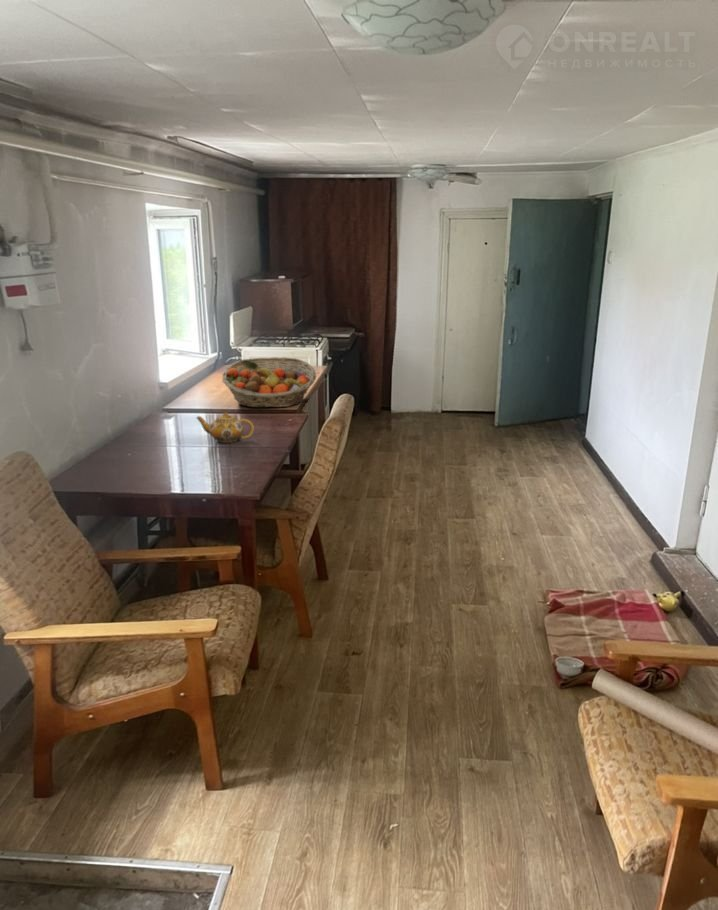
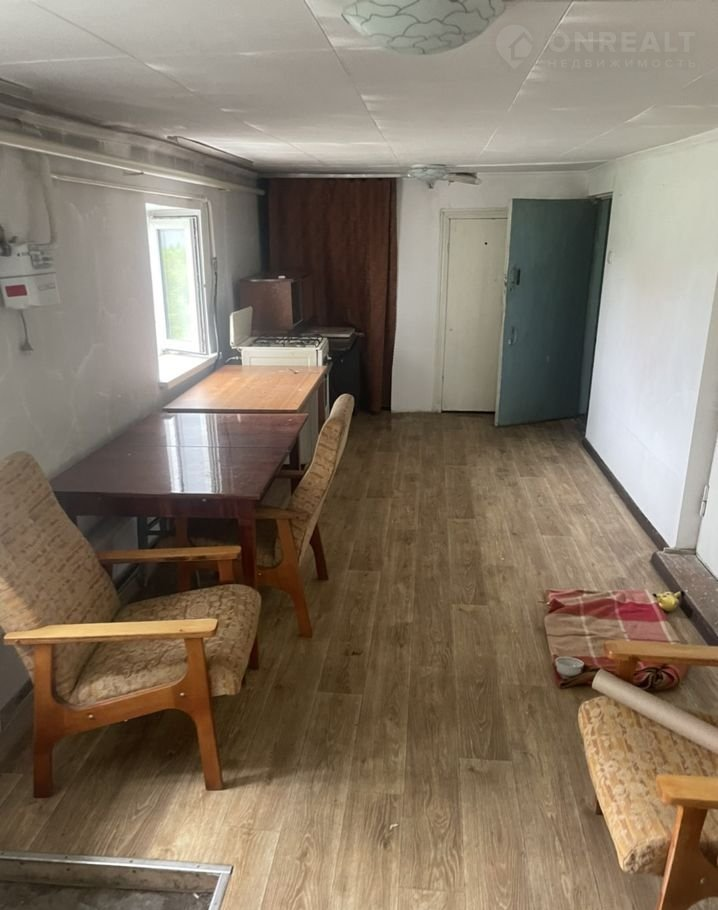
- teapot (225, 425)
- fruit basket (269, 382)
